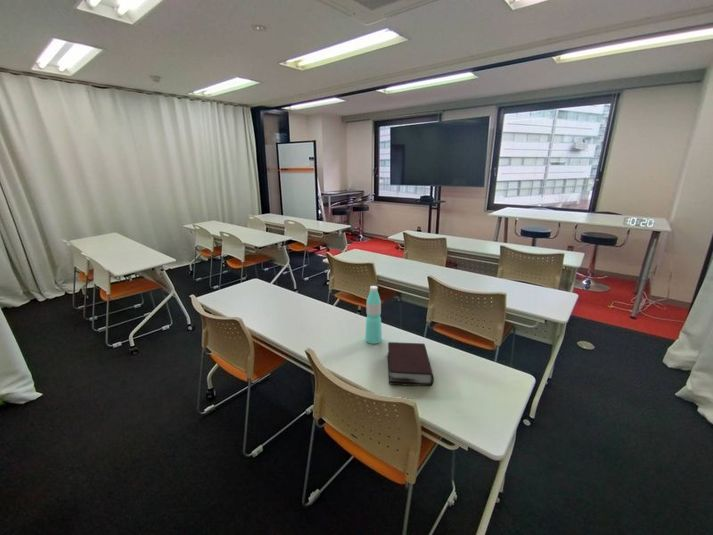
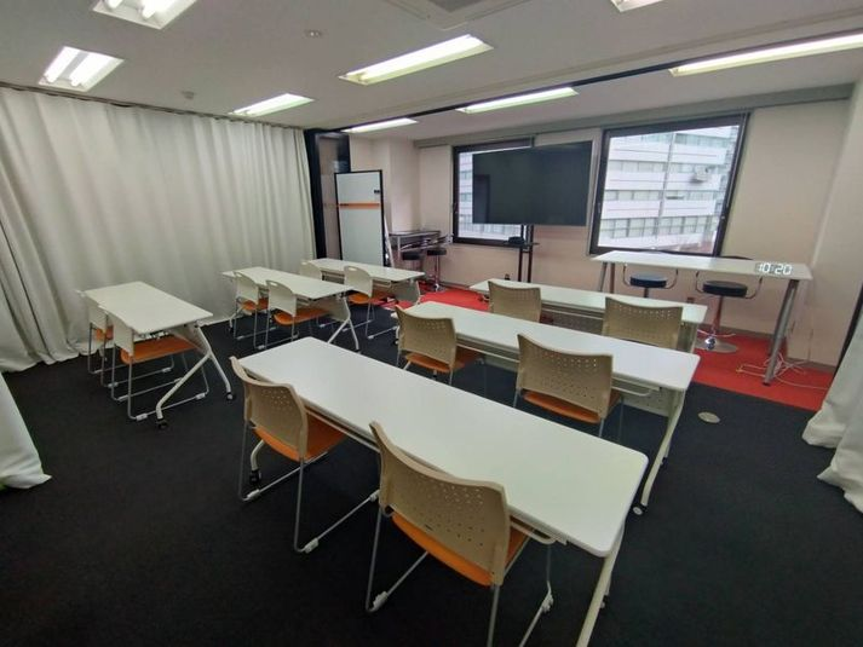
- water bottle (373, 313)
- bible (408, 362)
